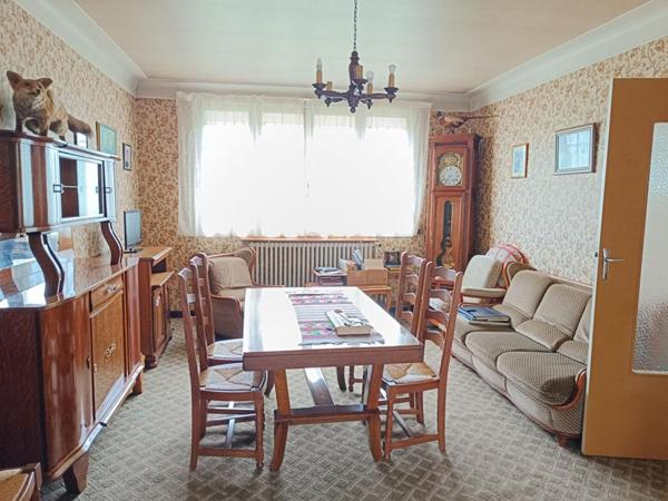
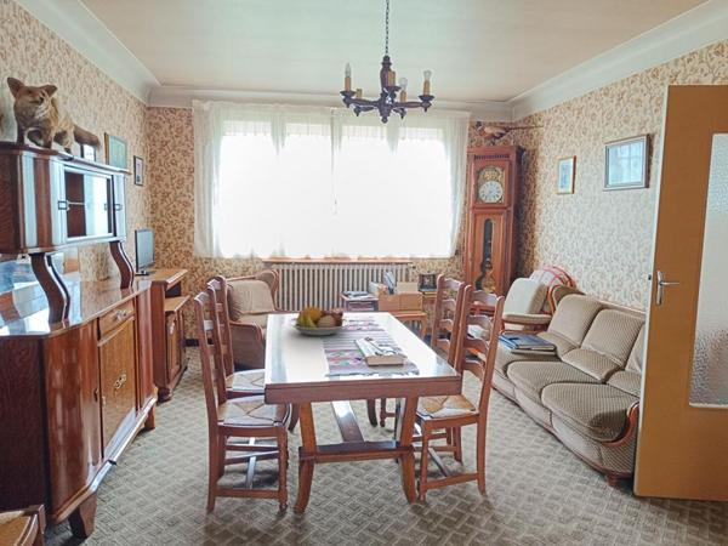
+ fruit bowl (318, 319)
